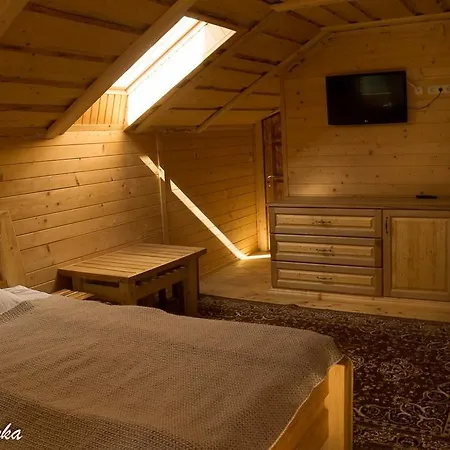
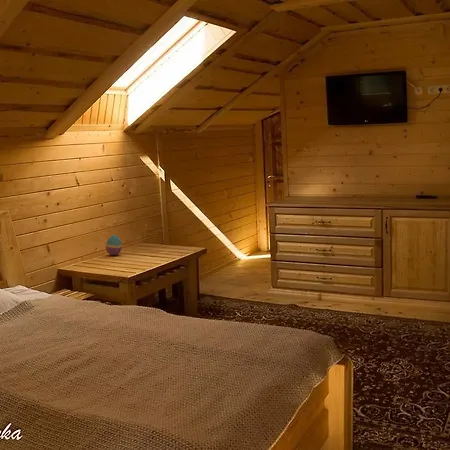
+ decorative egg (113, 245)
